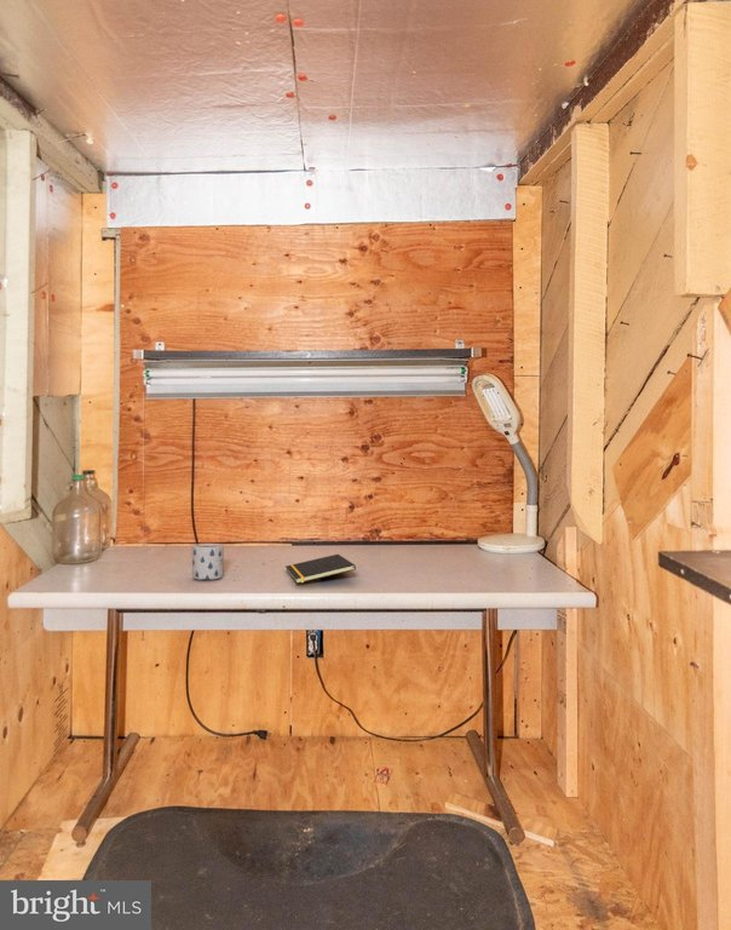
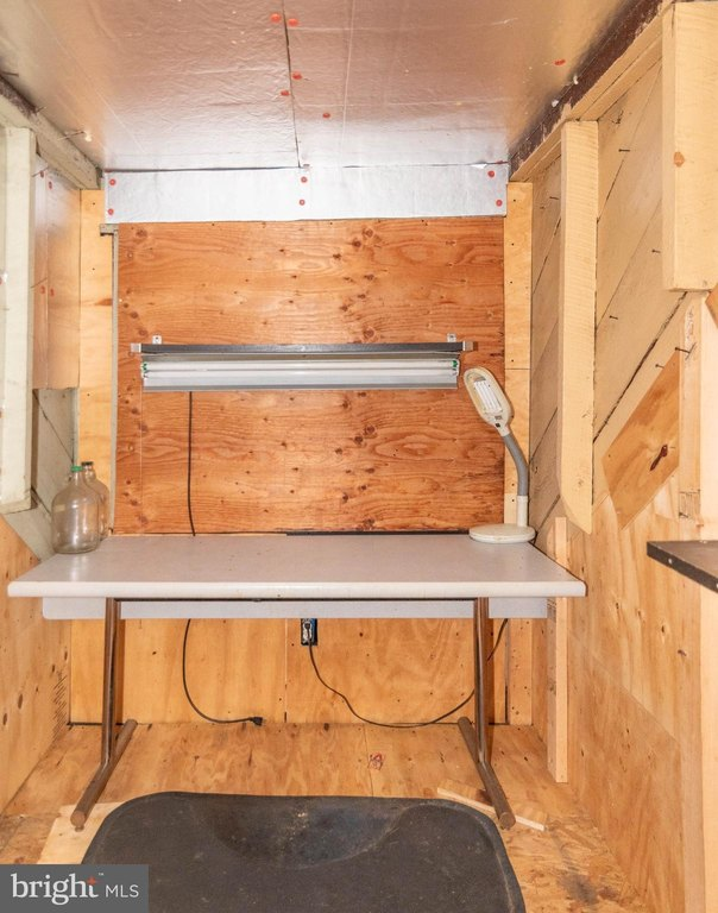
- notepad (318, 567)
- mug (208, 559)
